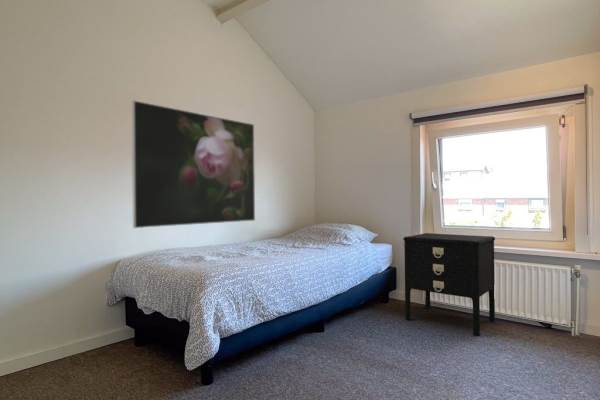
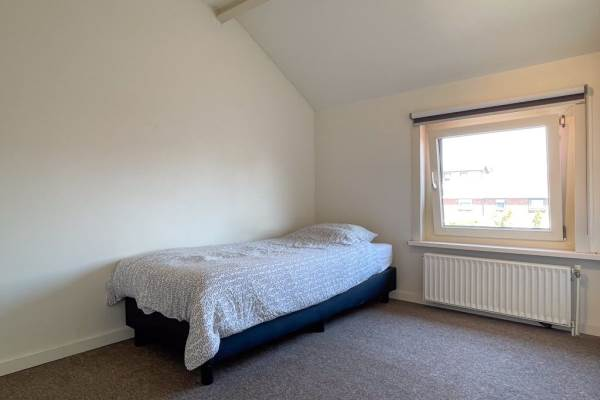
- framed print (201, 169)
- nightstand (448, 278)
